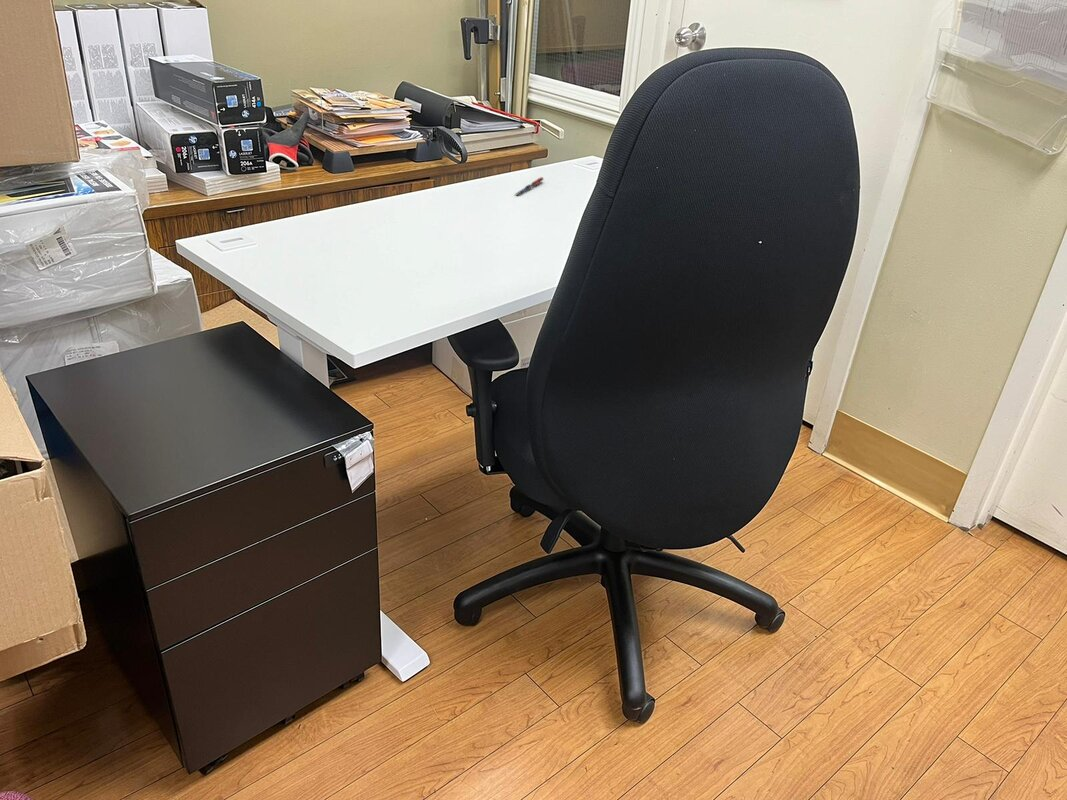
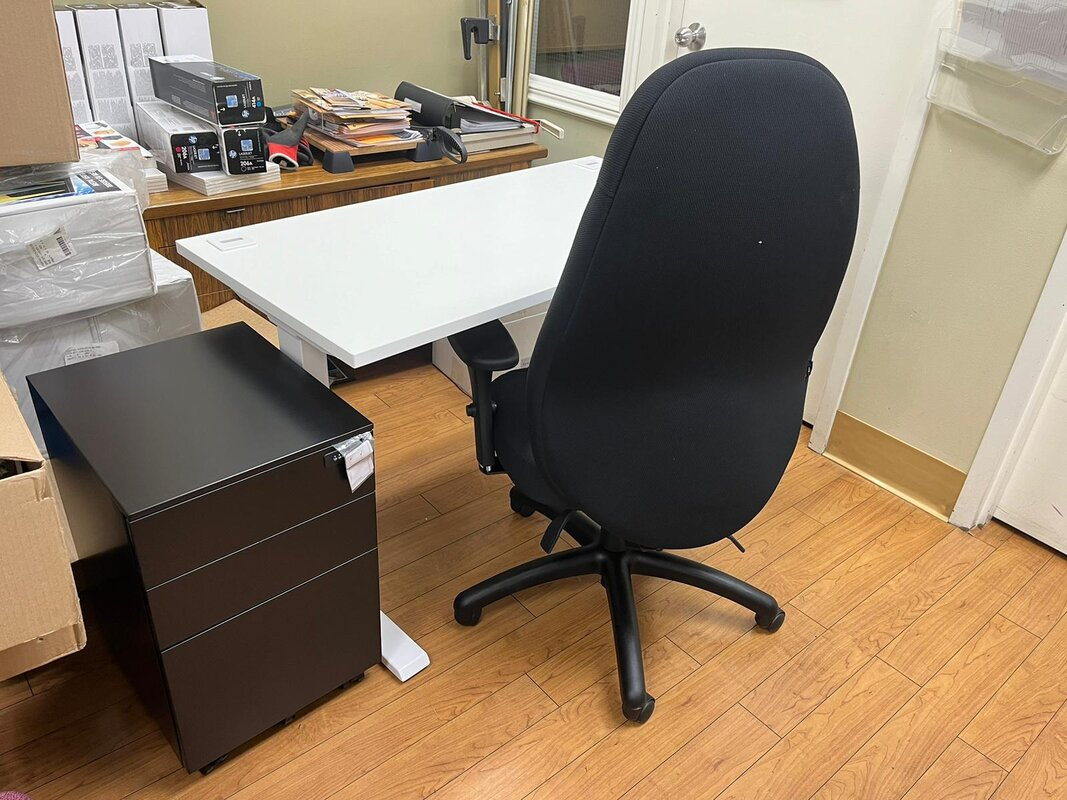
- pen (529, 185)
